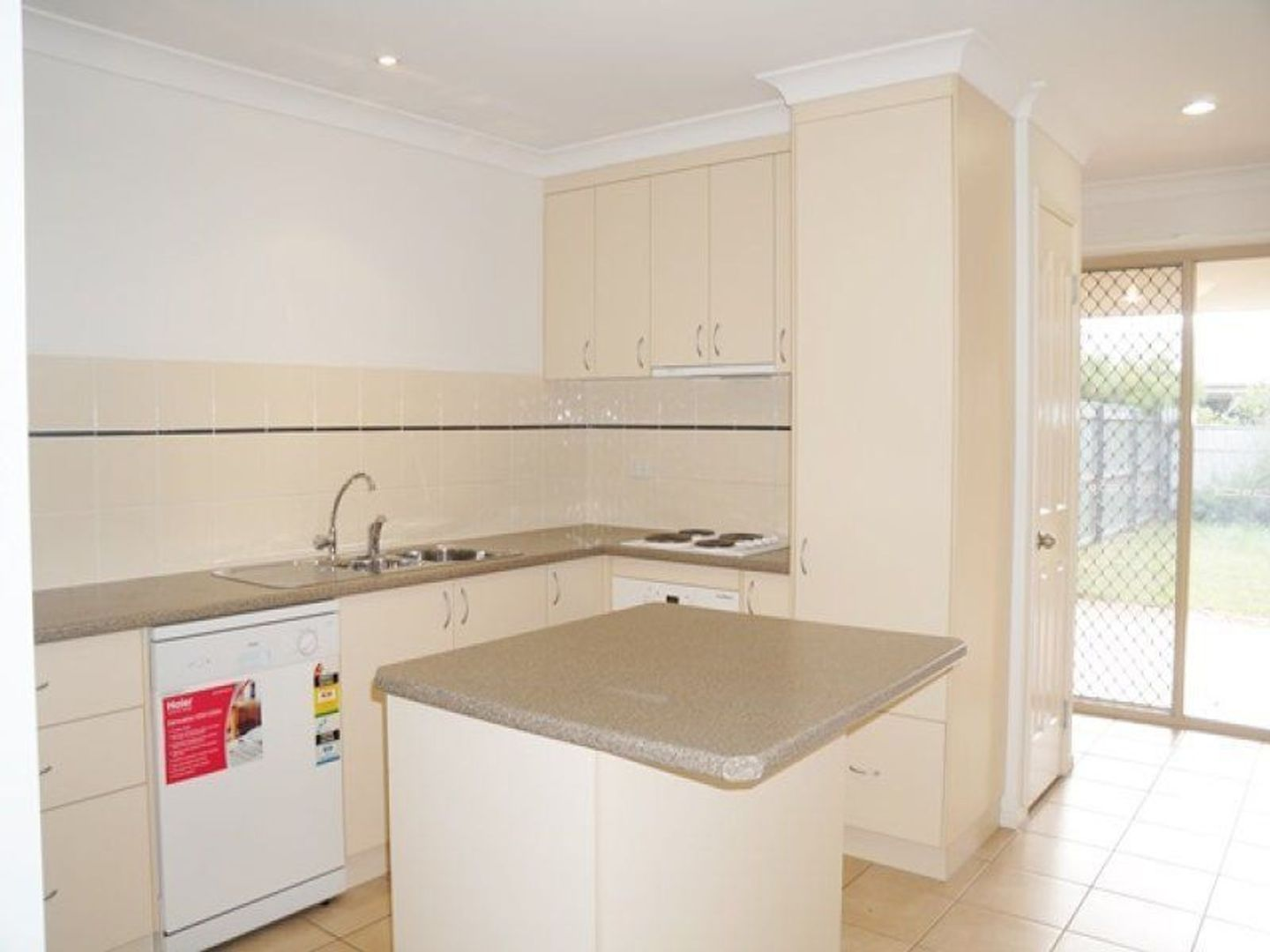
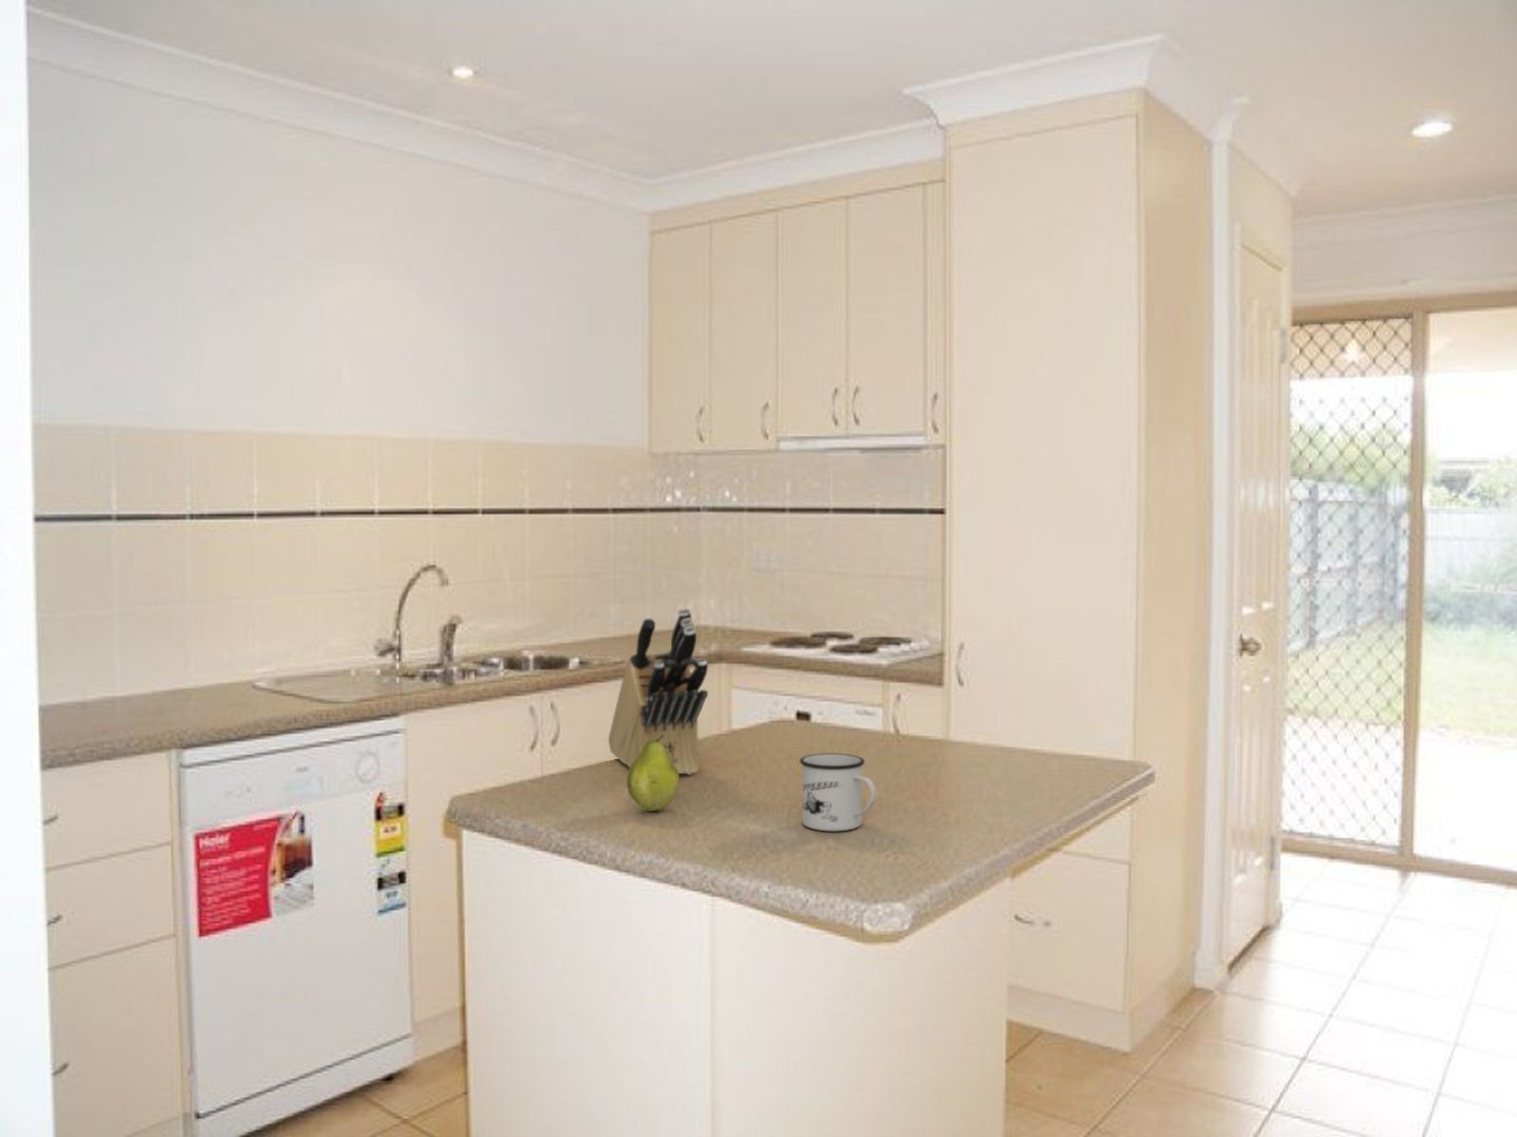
+ fruit (653, 773)
+ knife block (656, 687)
+ mug (840, 793)
